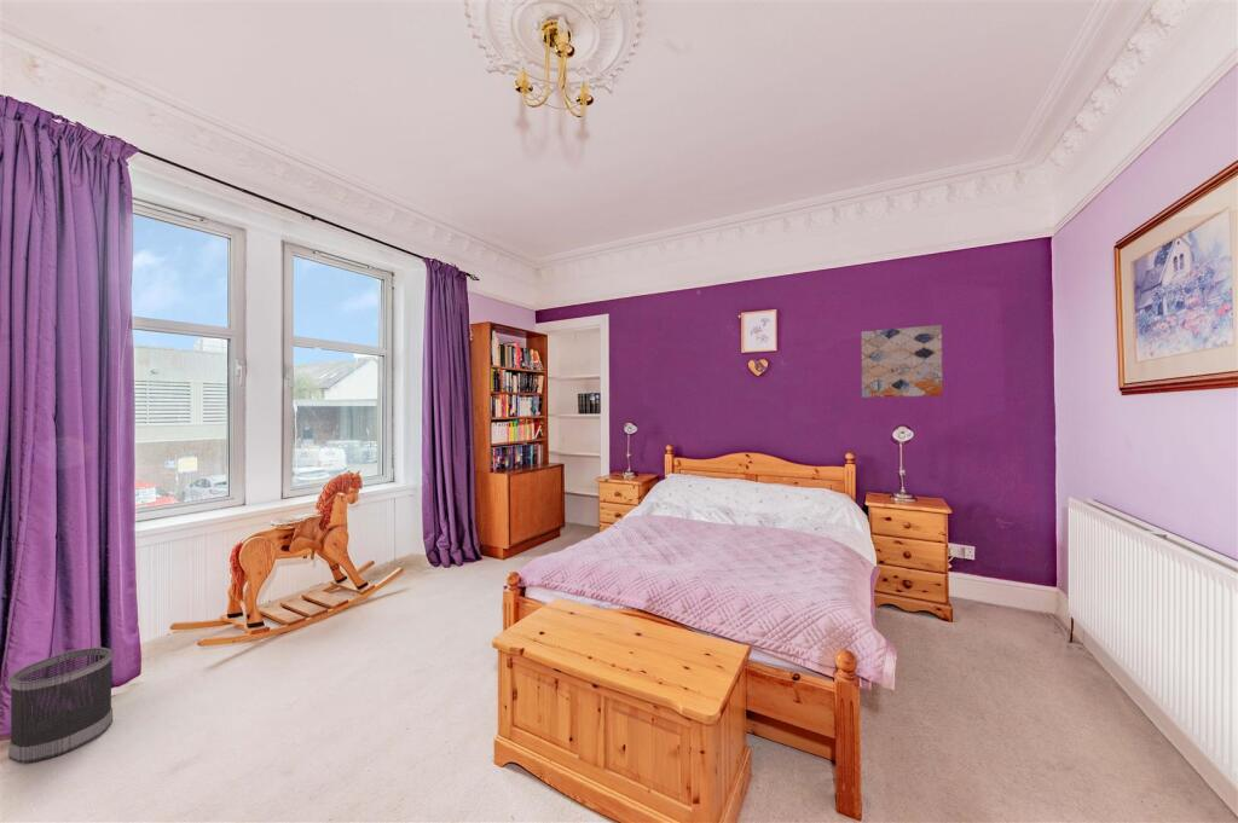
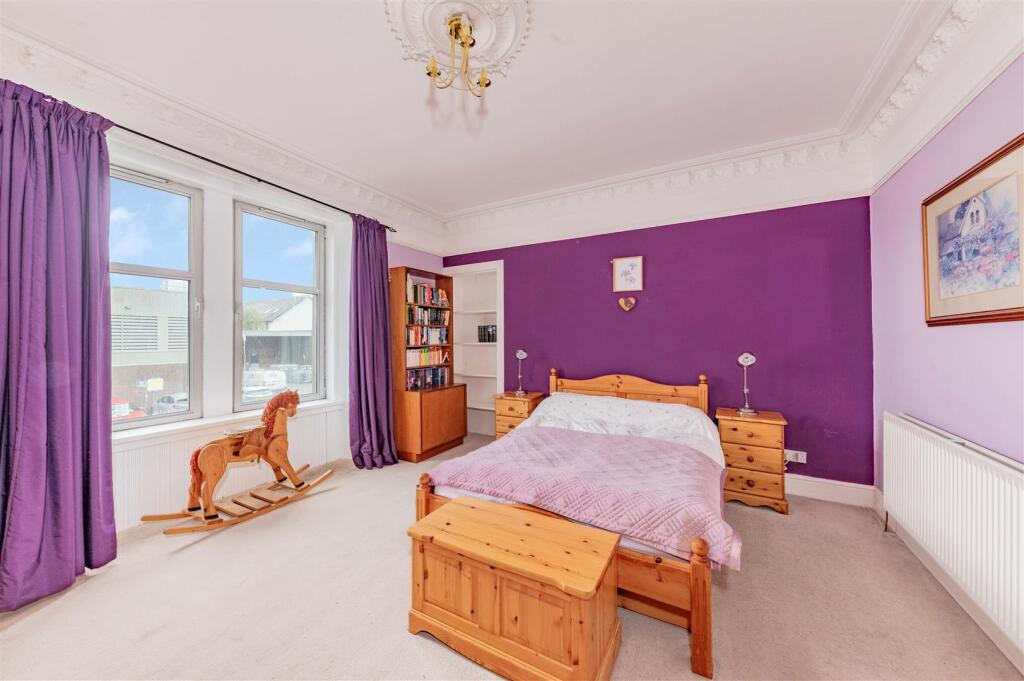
- wastebasket (63, 701)
- wall art (899, 363)
